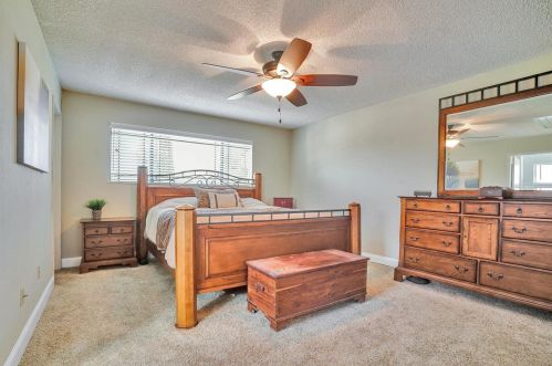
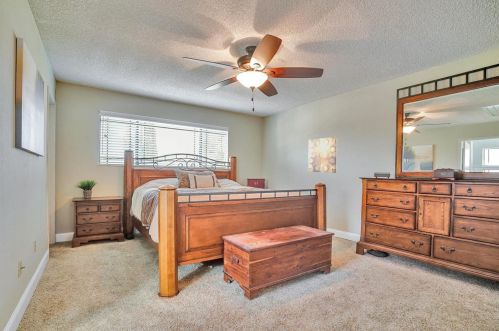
+ wall art (321, 155)
